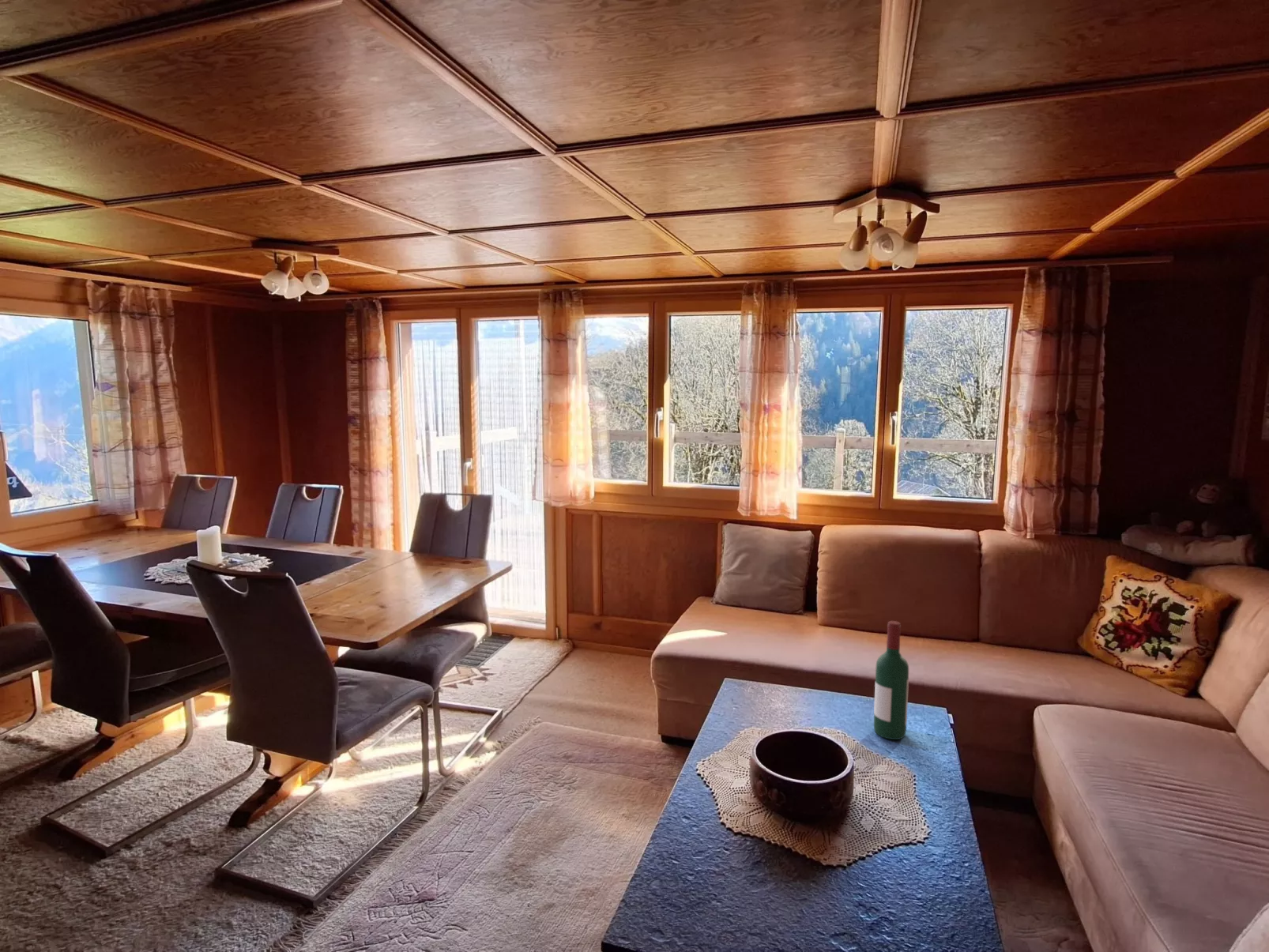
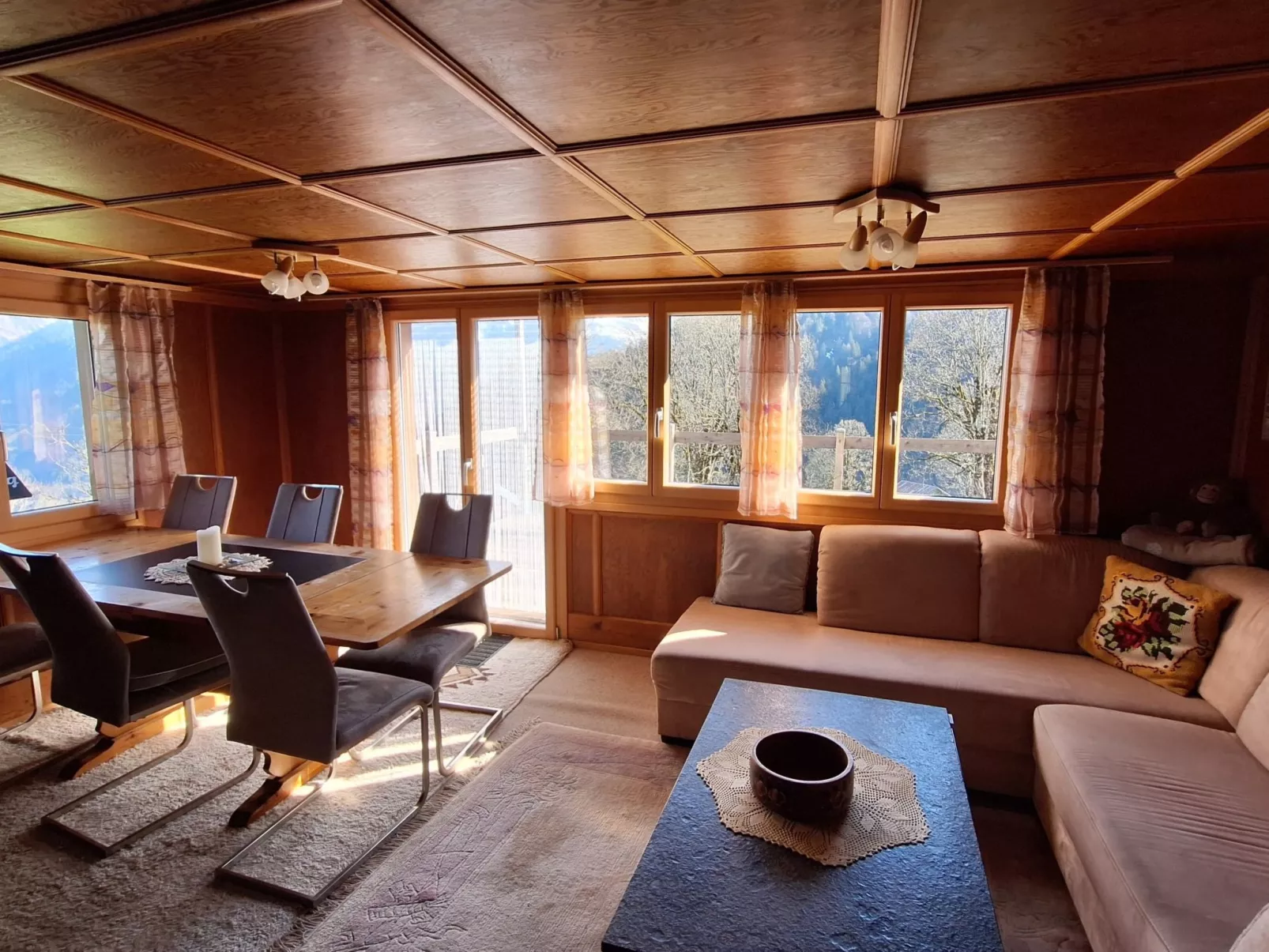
- wine bottle (891, 678)
